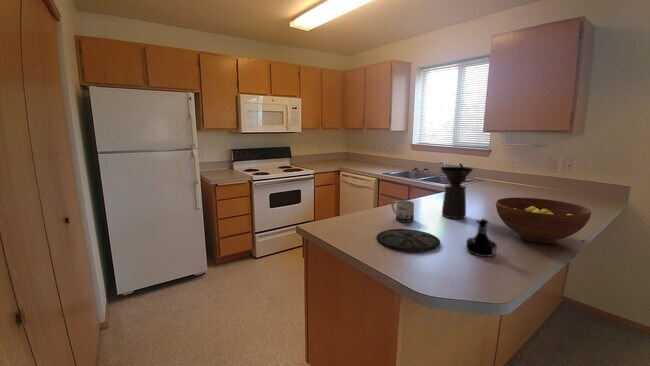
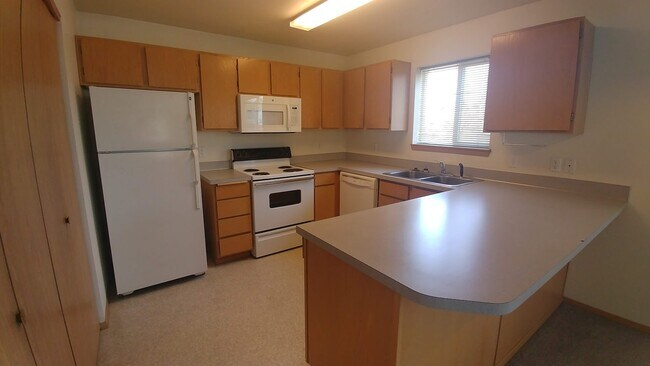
- tequila bottle (481, 235)
- fruit bowl (538, 222)
- plate (407, 235)
- coffee maker (454, 192)
- mug (402, 210)
